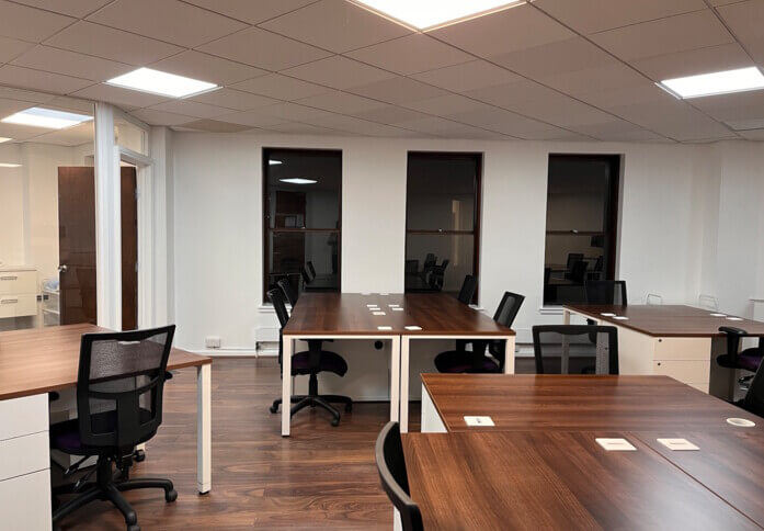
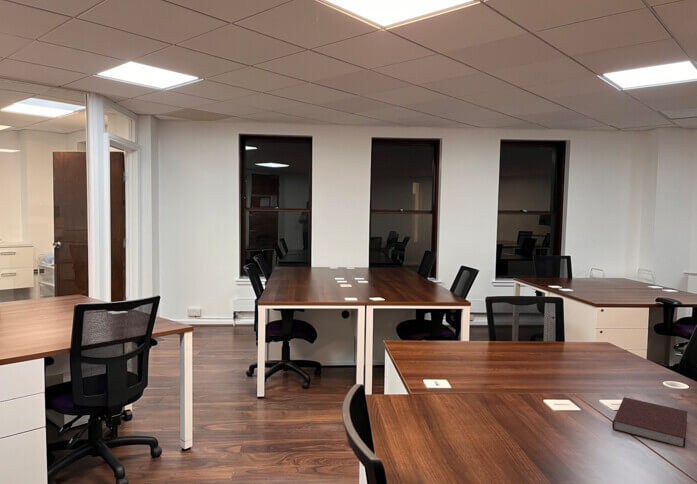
+ notebook (650, 419)
